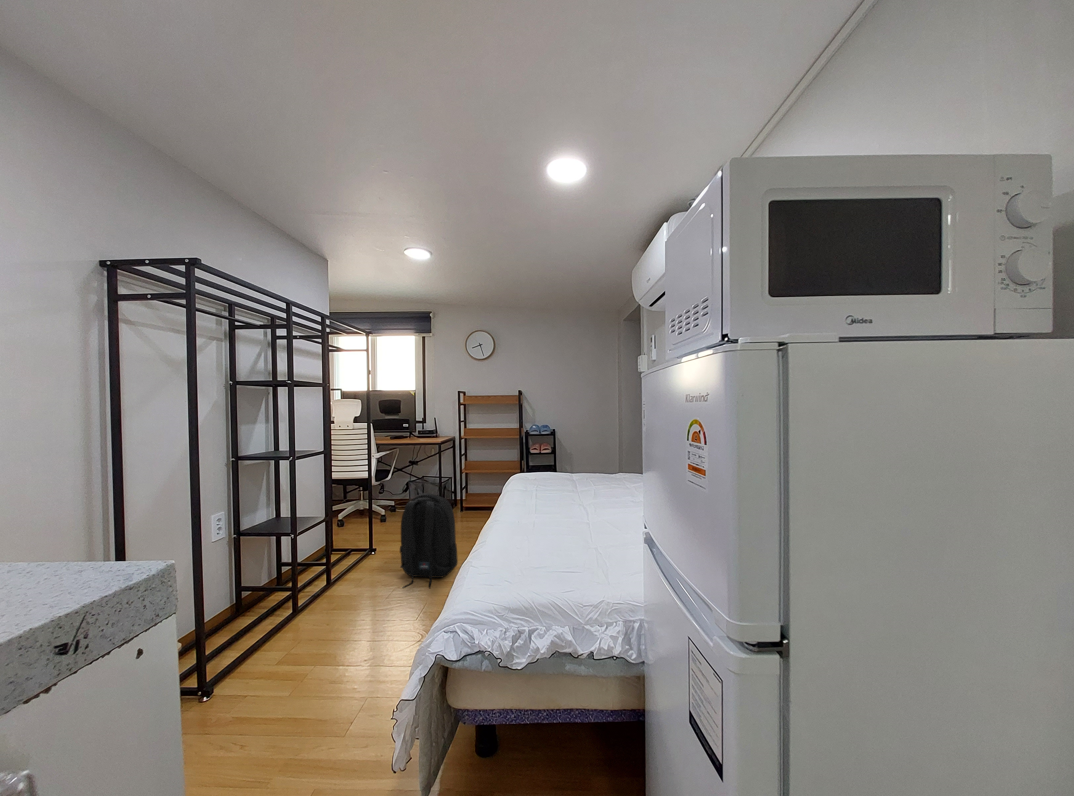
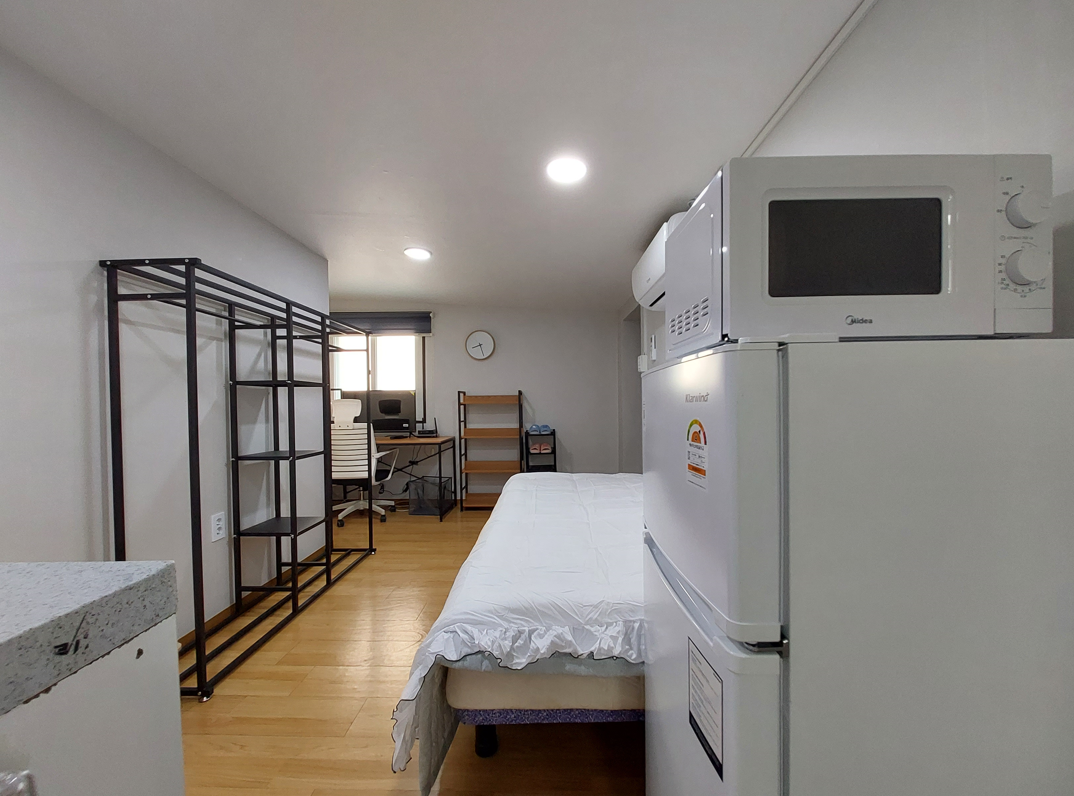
- backpack (426, 534)
